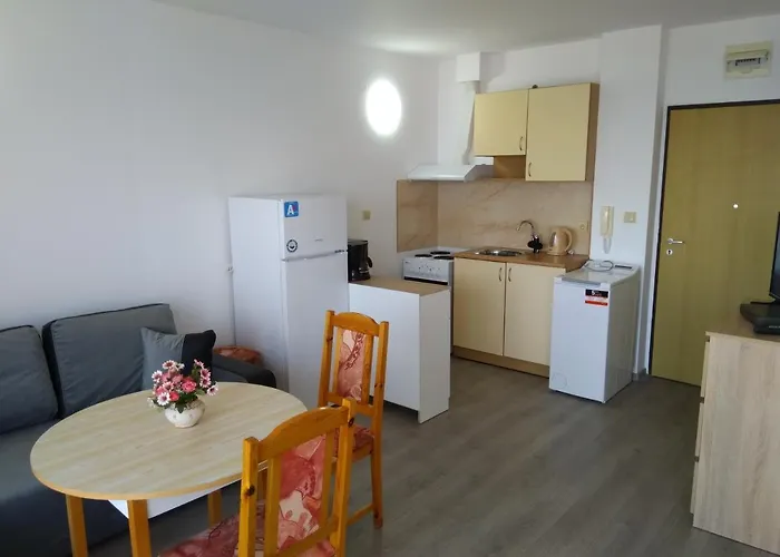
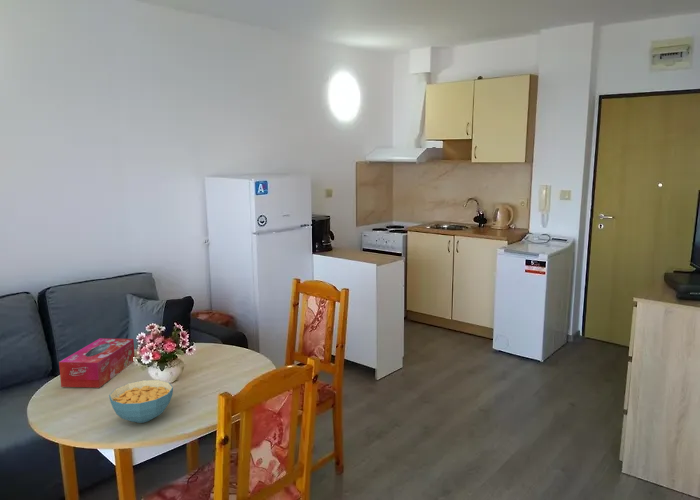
+ tissue box (99, 361)
+ cereal bowl (142, 405)
